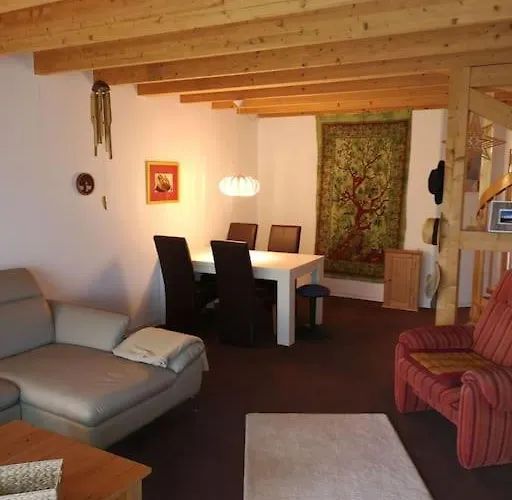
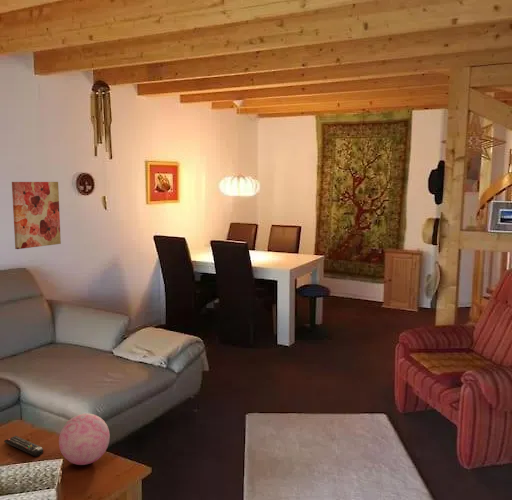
+ decorative orb (84, 438)
+ wall art (37, 214)
+ remote control (23, 445)
